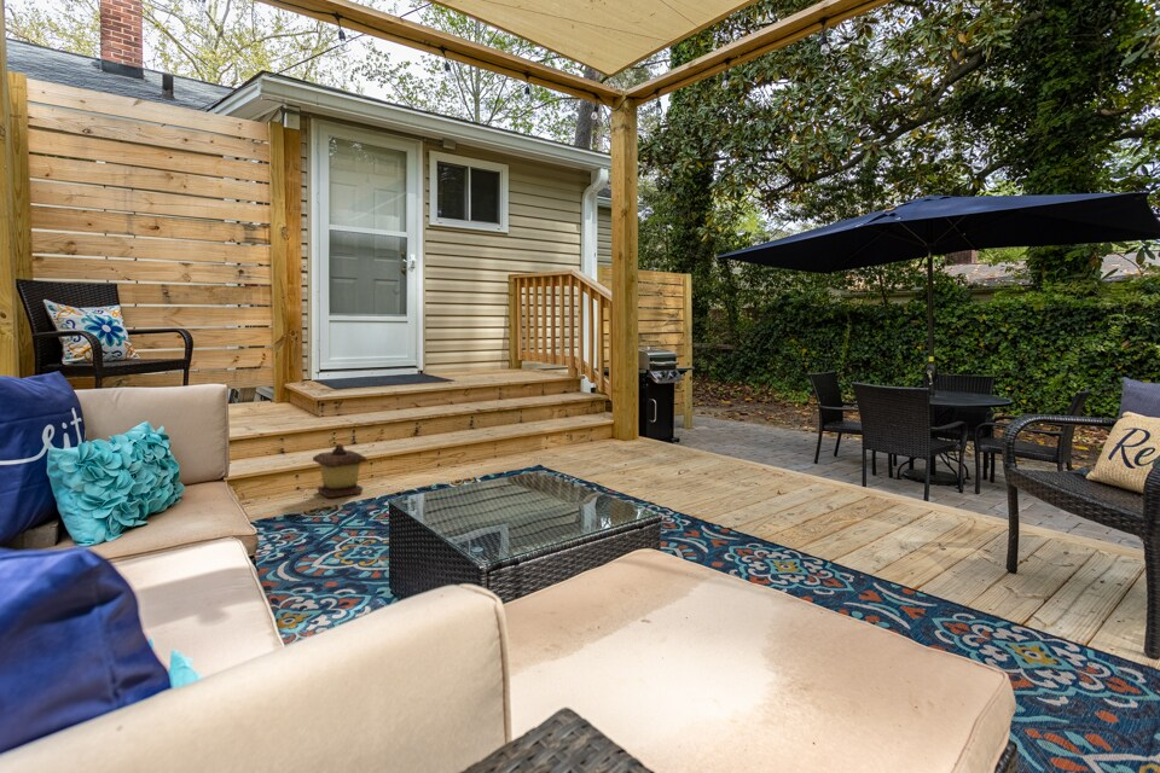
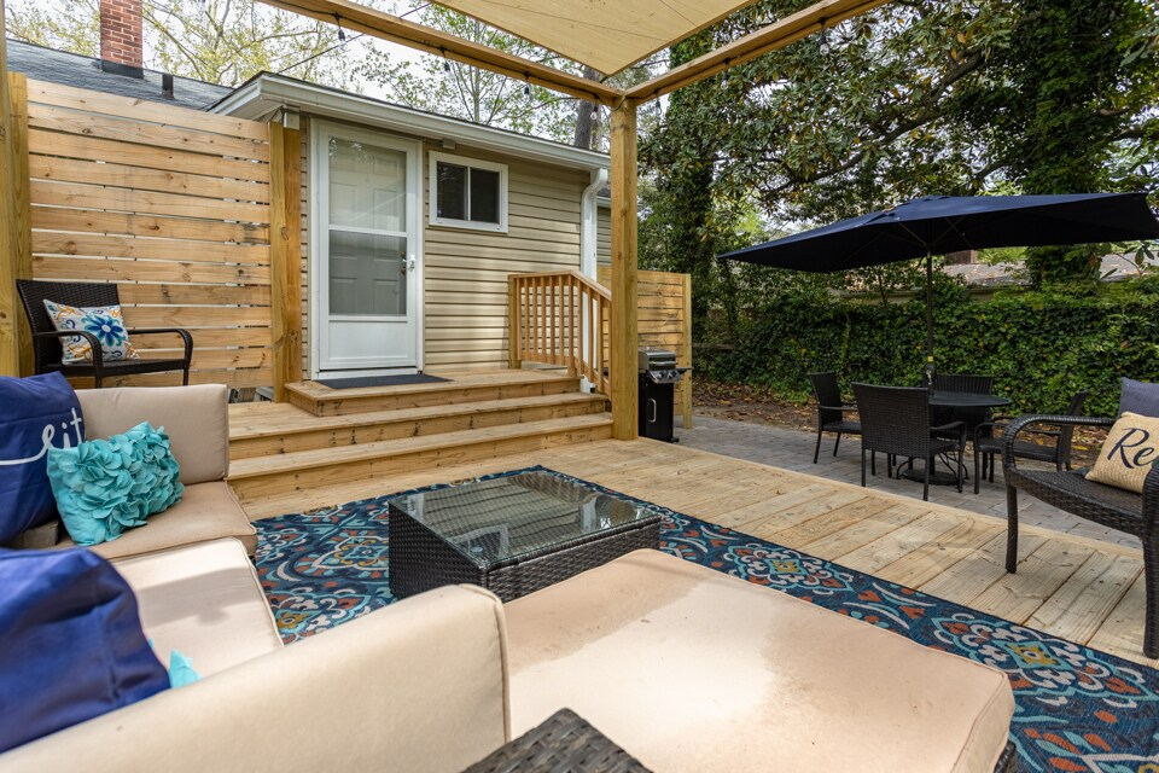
- lantern (340, 467)
